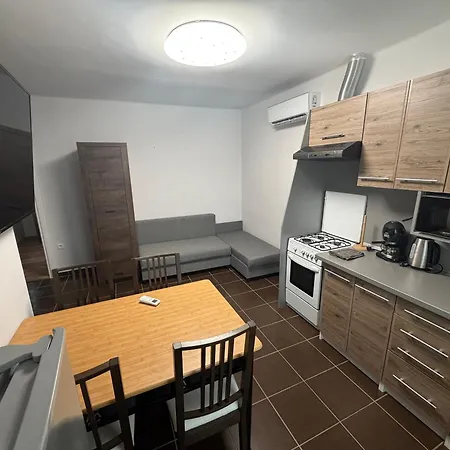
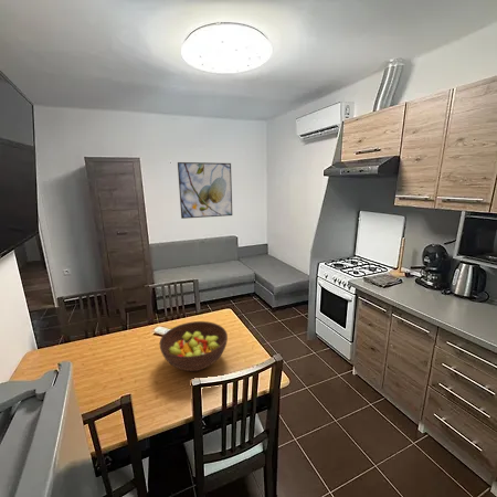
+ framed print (205, 190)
+ fruit bowl (194, 350)
